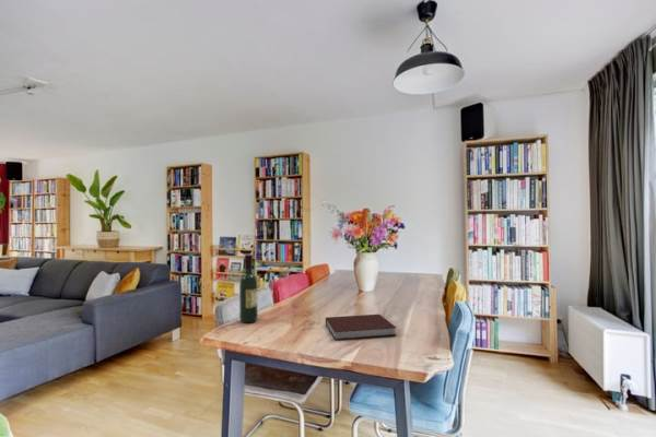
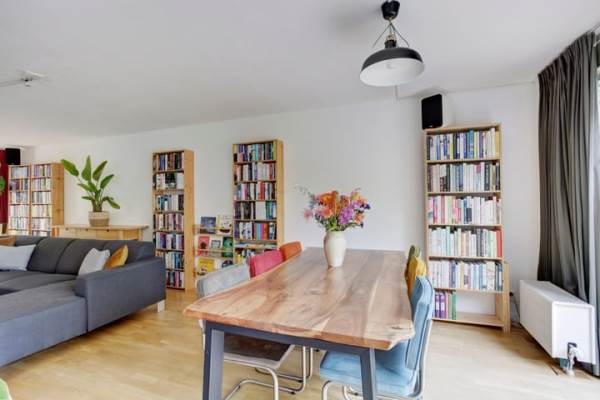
- wine bottle (248, 287)
- notebook (359, 326)
